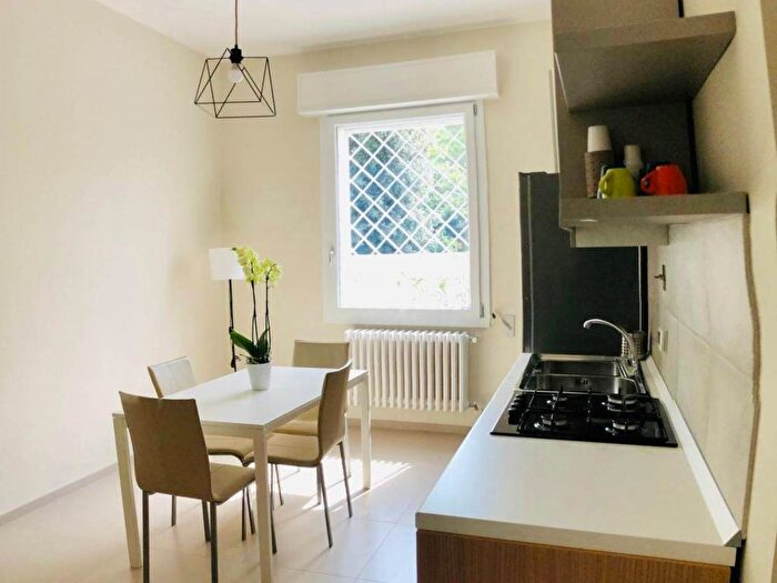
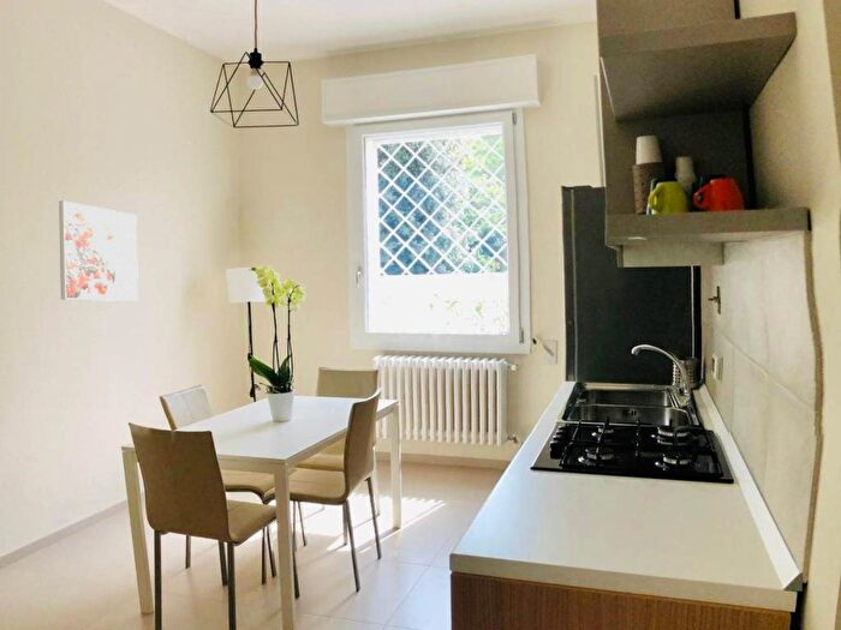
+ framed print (101, 253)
